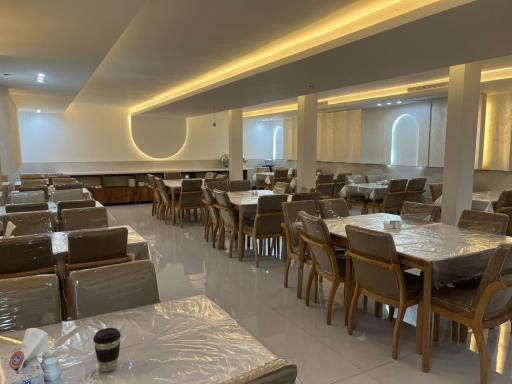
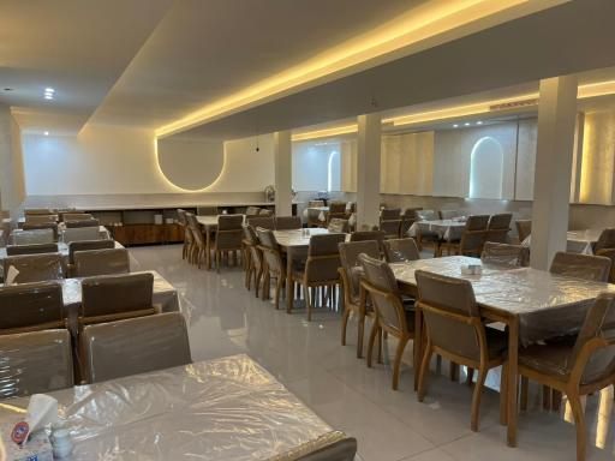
- coffee cup (107, 349)
